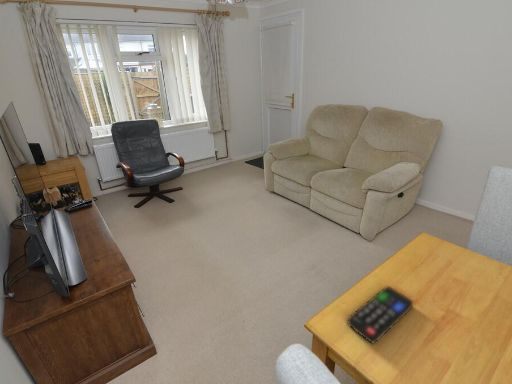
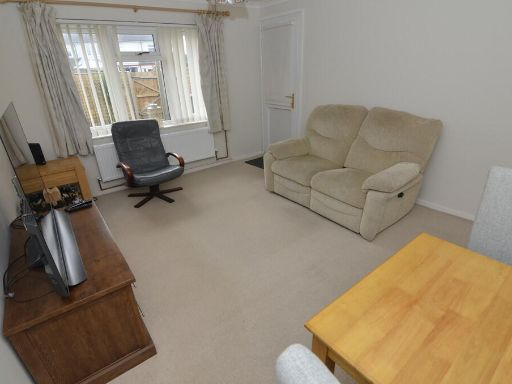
- remote control (381, 311)
